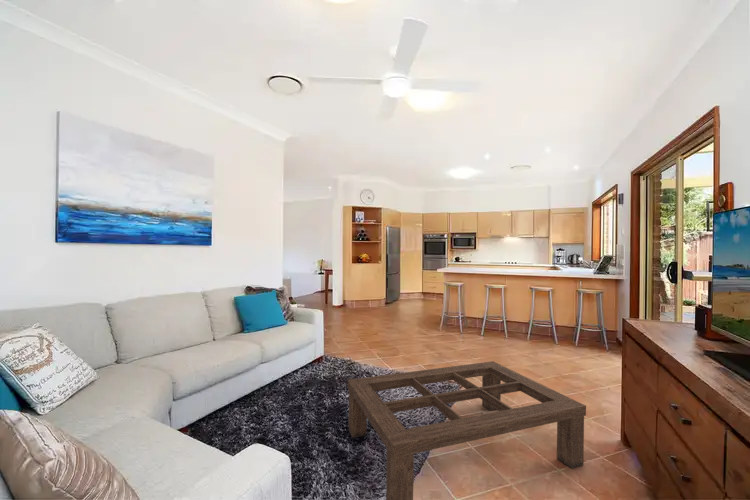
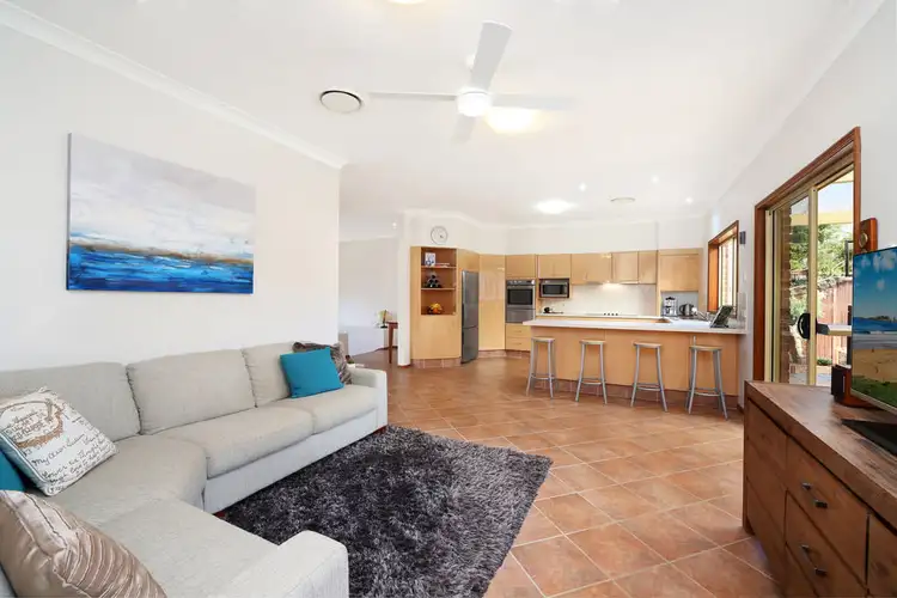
- coffee table (456, 418)
